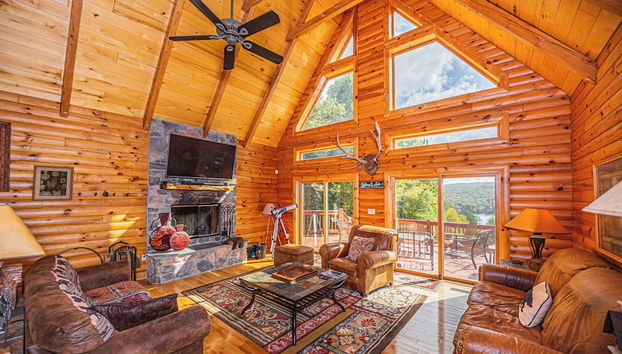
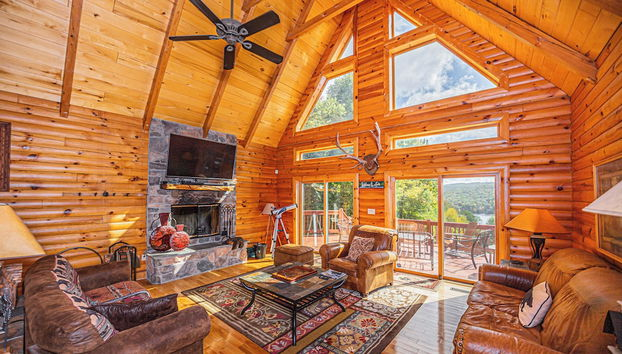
- wall art (53, 183)
